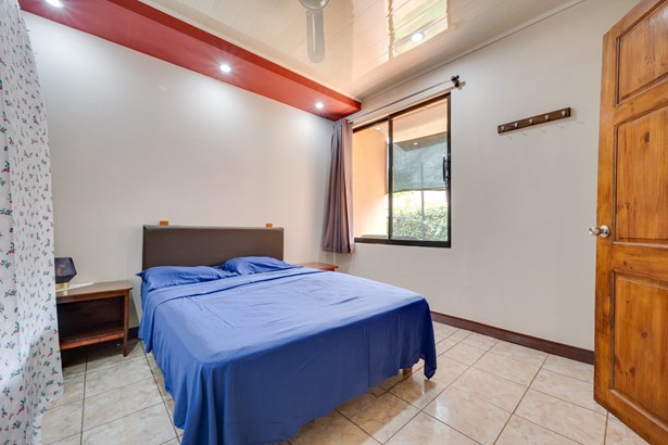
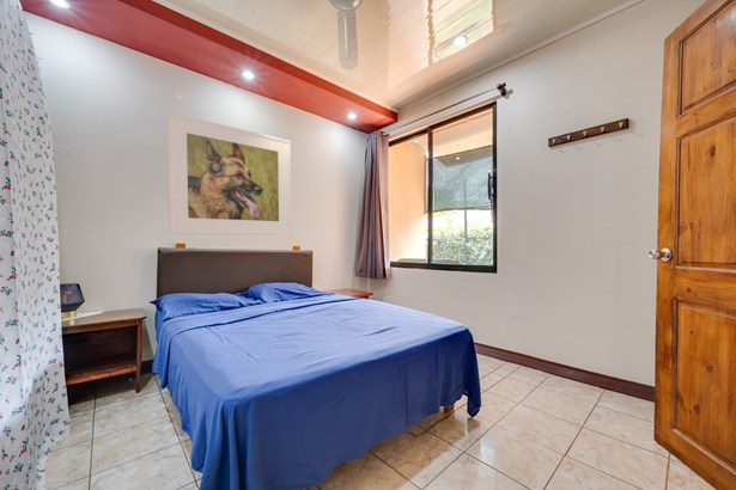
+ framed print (237, 182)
